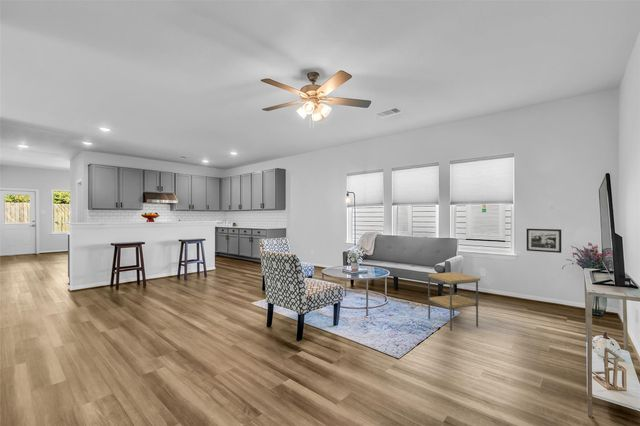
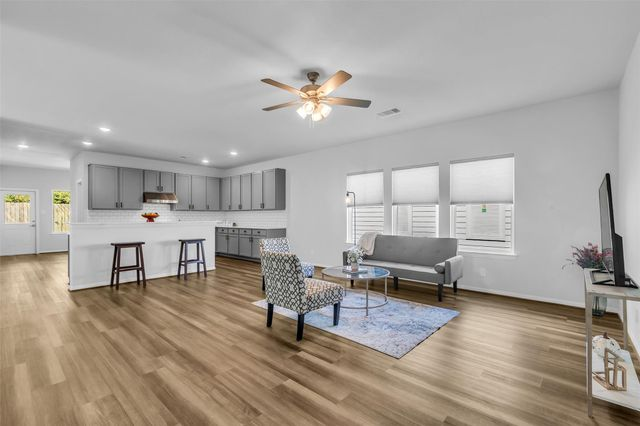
- side table (453, 299)
- picture frame (543, 240)
